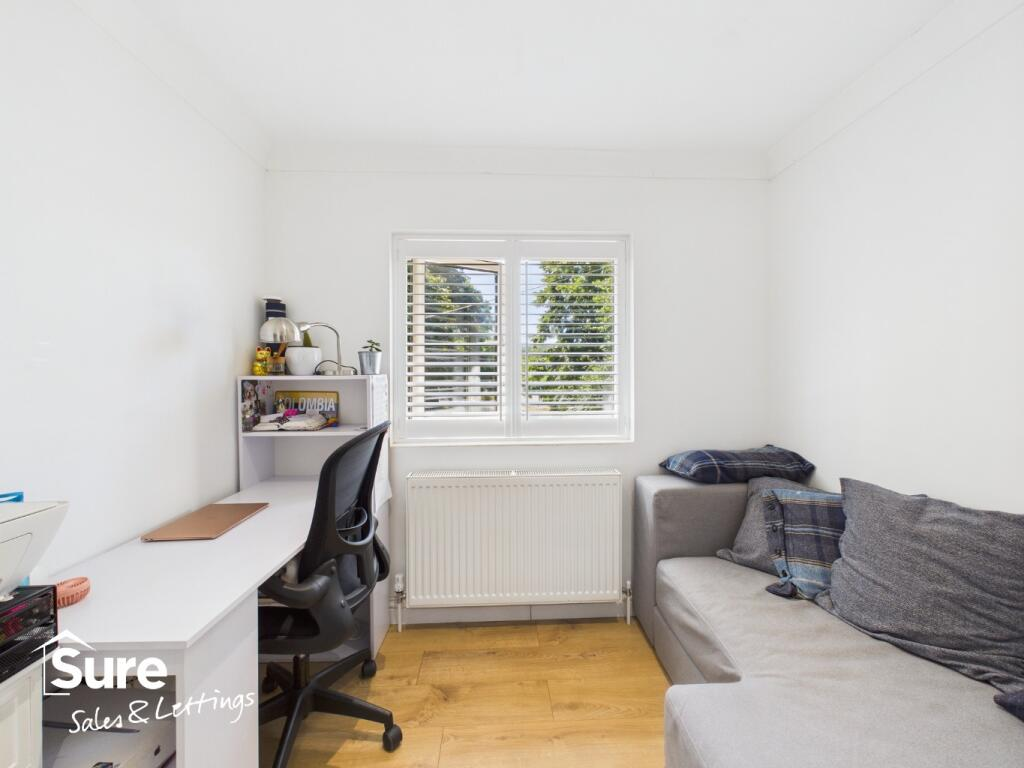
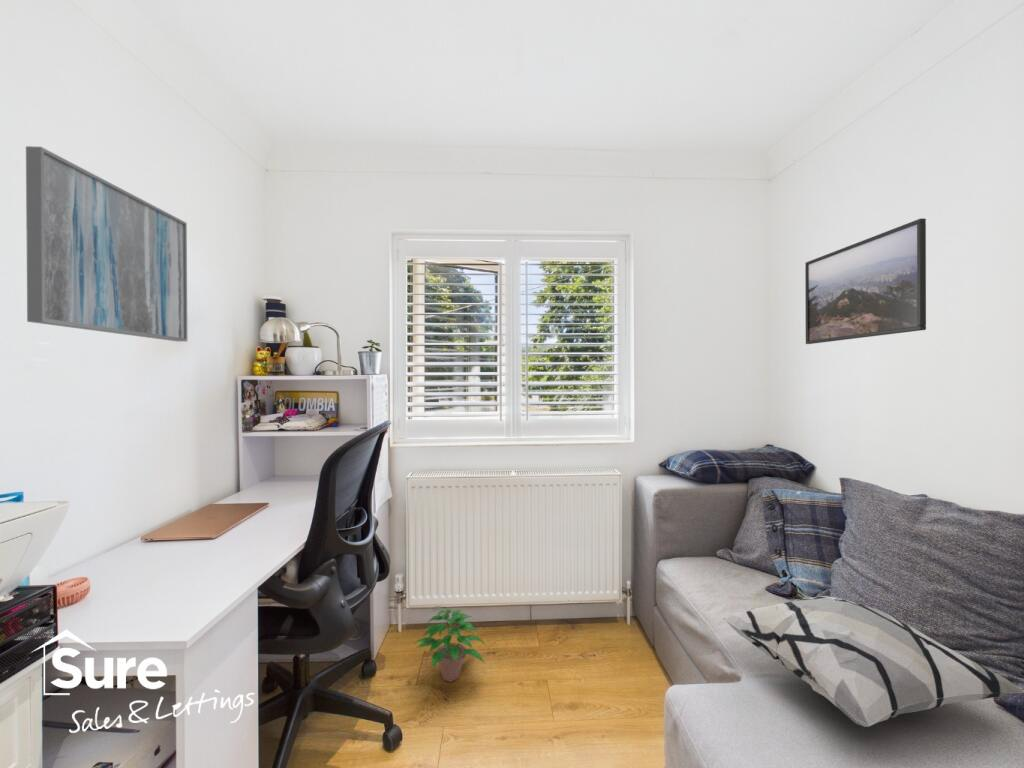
+ wall art (122, 262)
+ potted plant (450, 639)
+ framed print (856, 290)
+ decorative pillow (852, 649)
